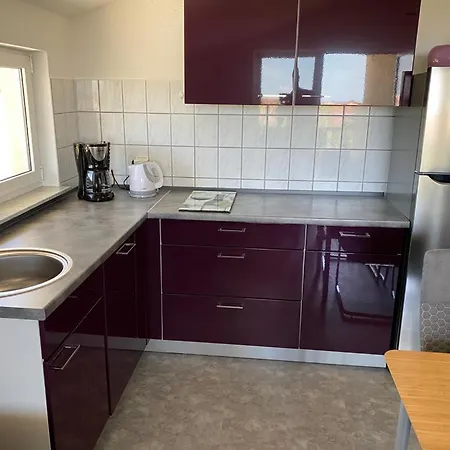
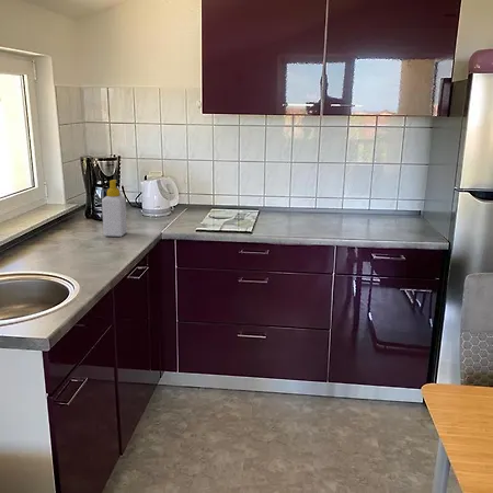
+ soap bottle (114, 207)
